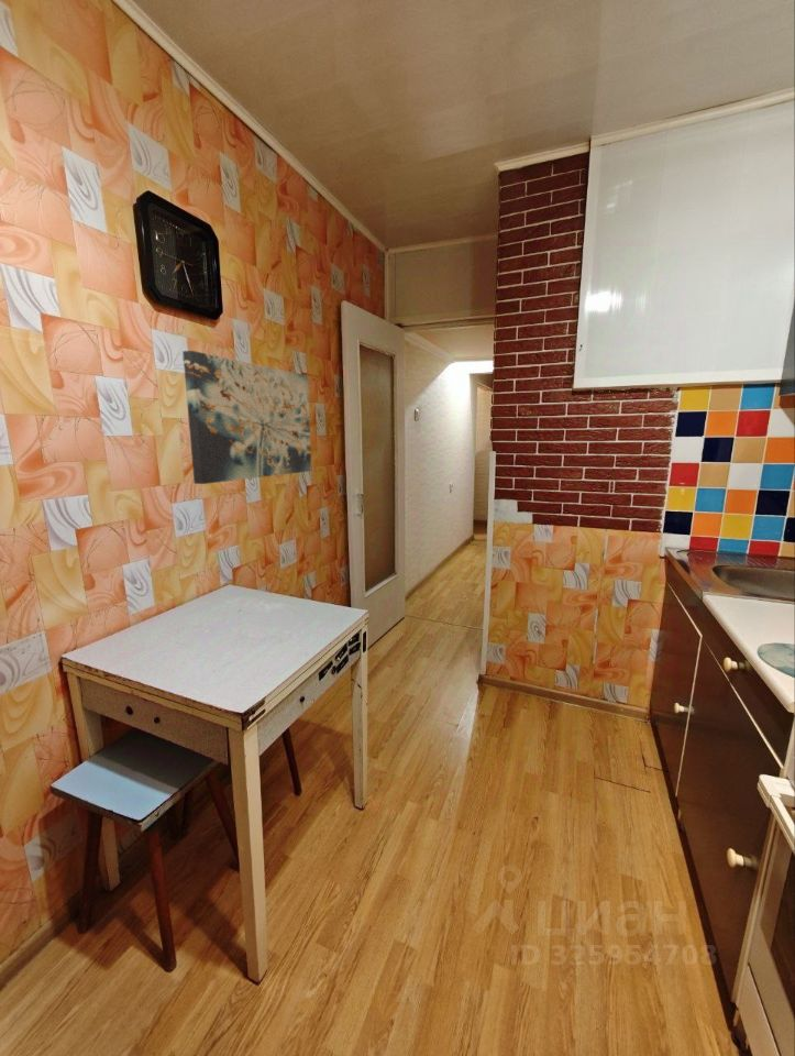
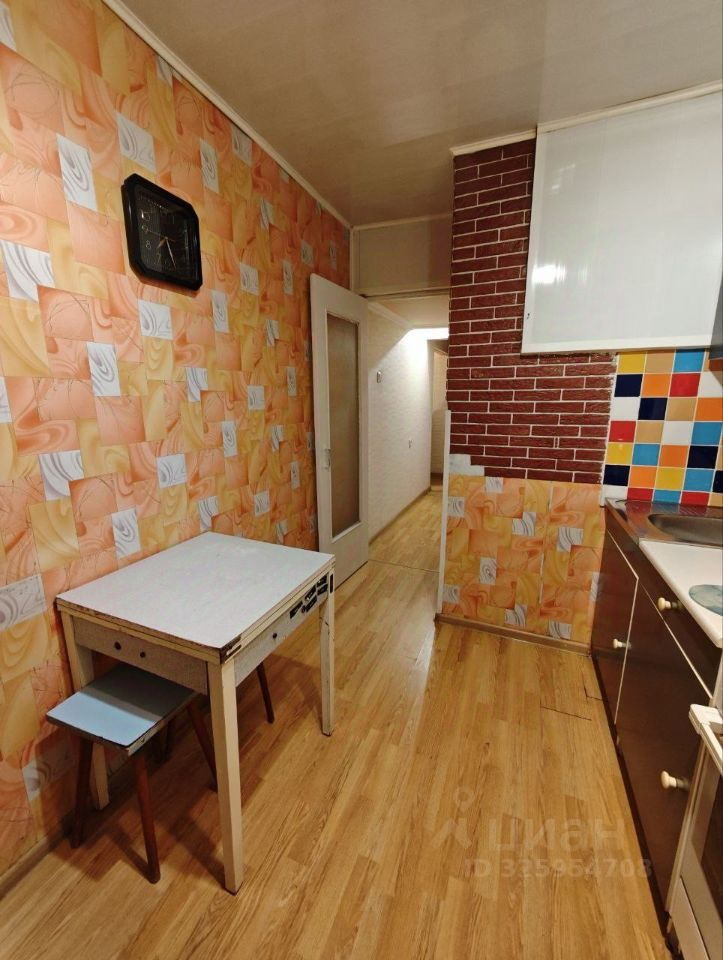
- wall art (258, 421)
